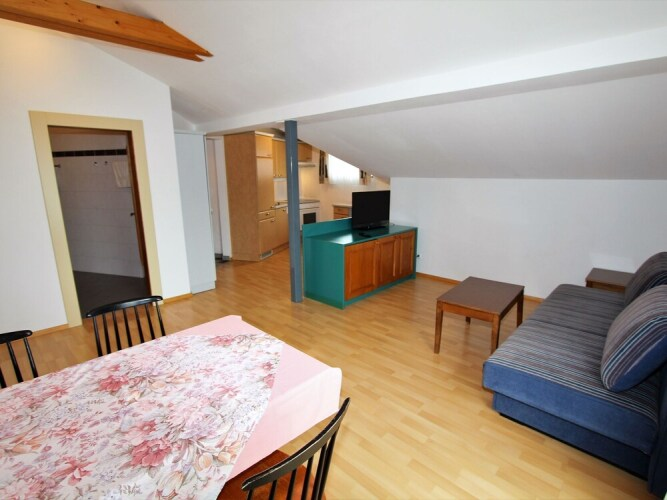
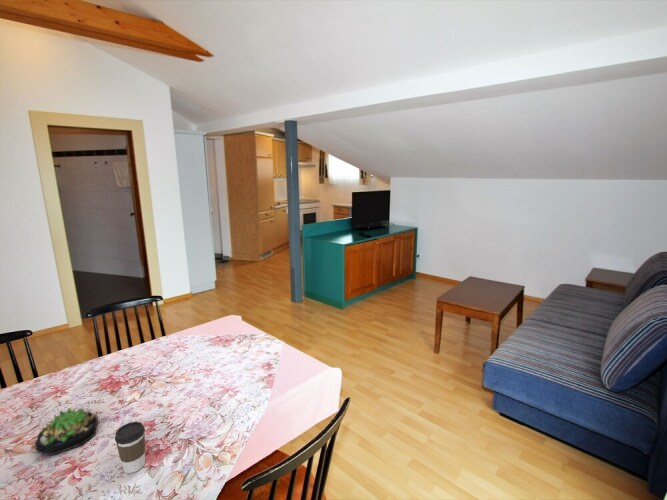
+ succulent plant (67, 426)
+ coffee cup (132, 447)
